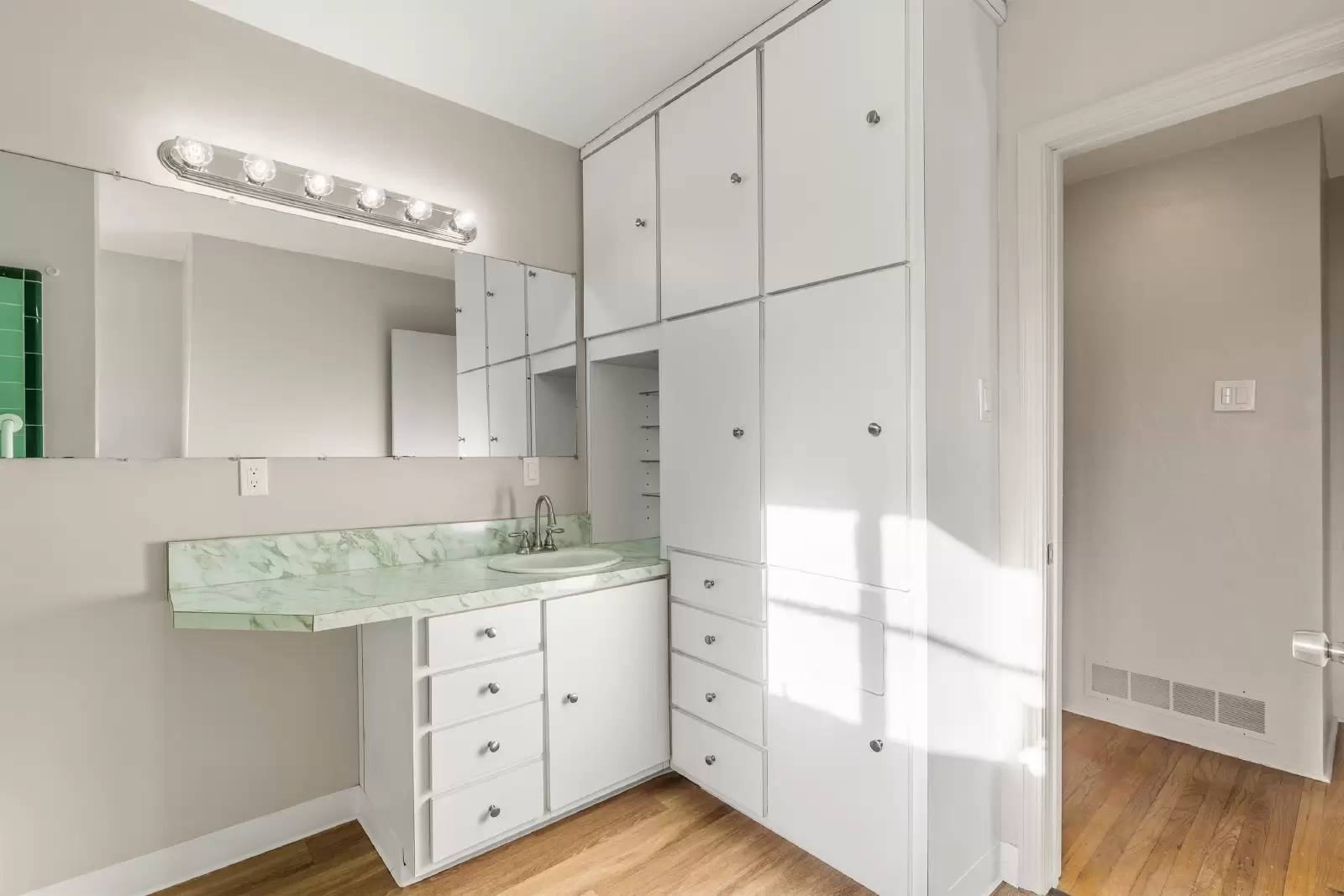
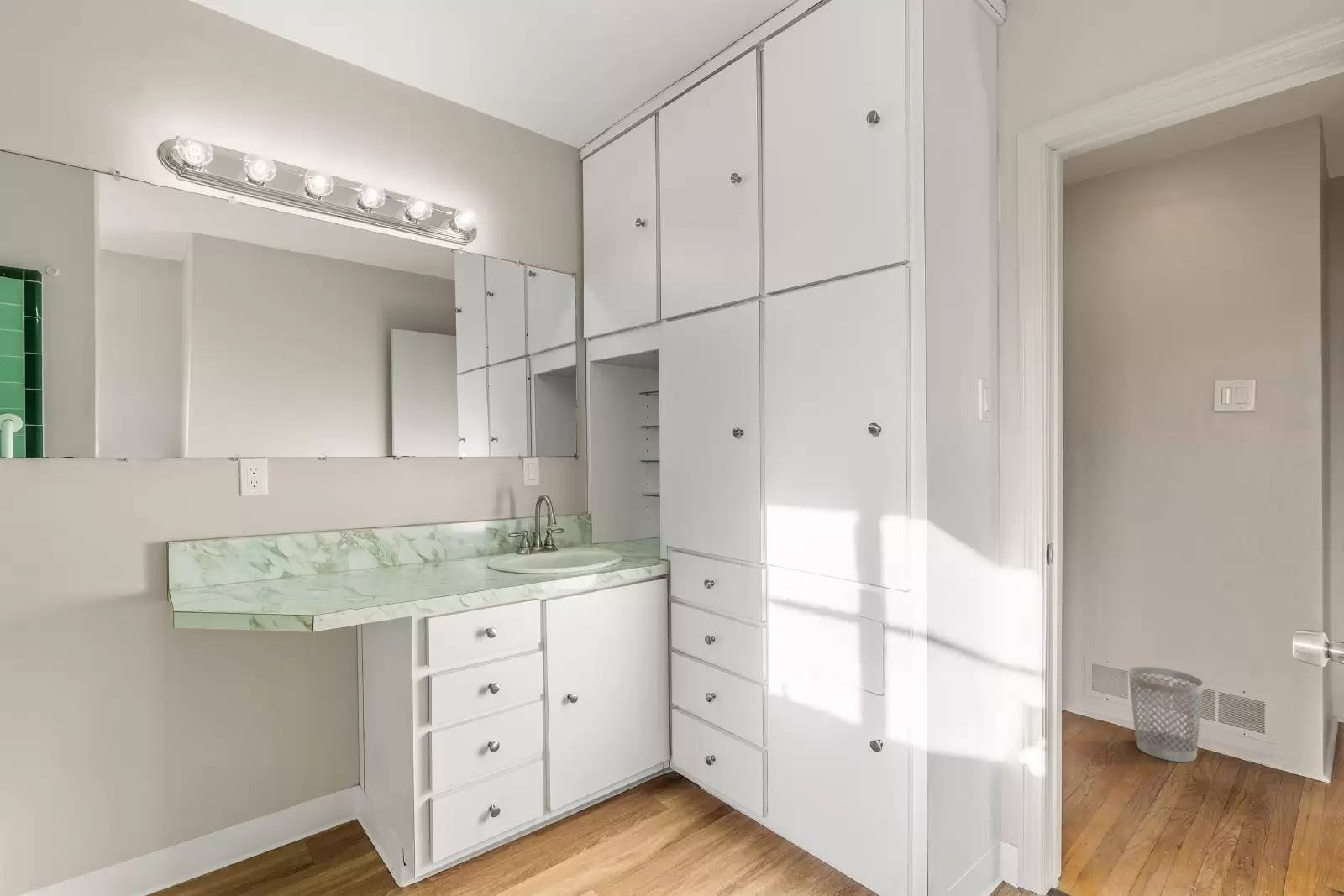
+ wastebasket (1165, 713)
